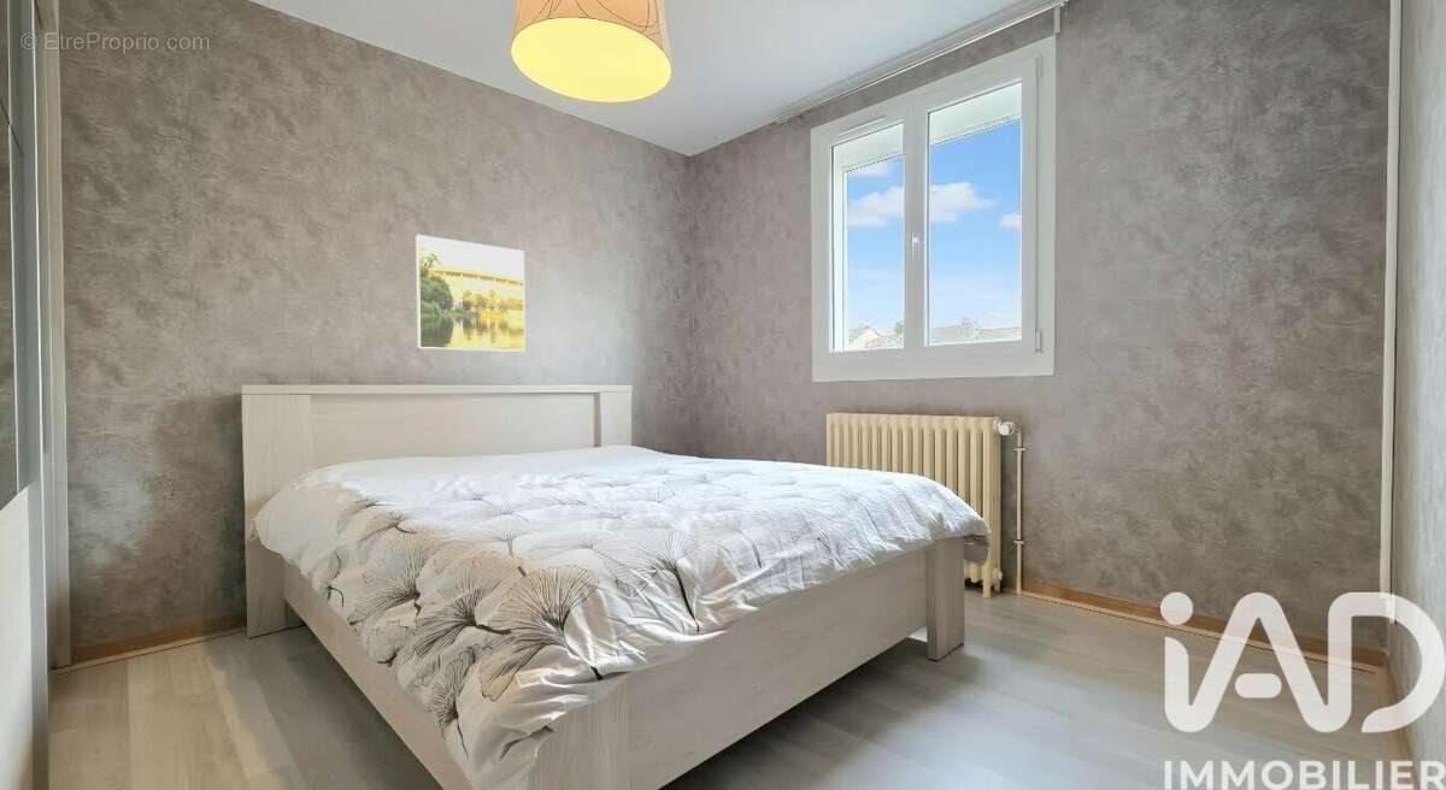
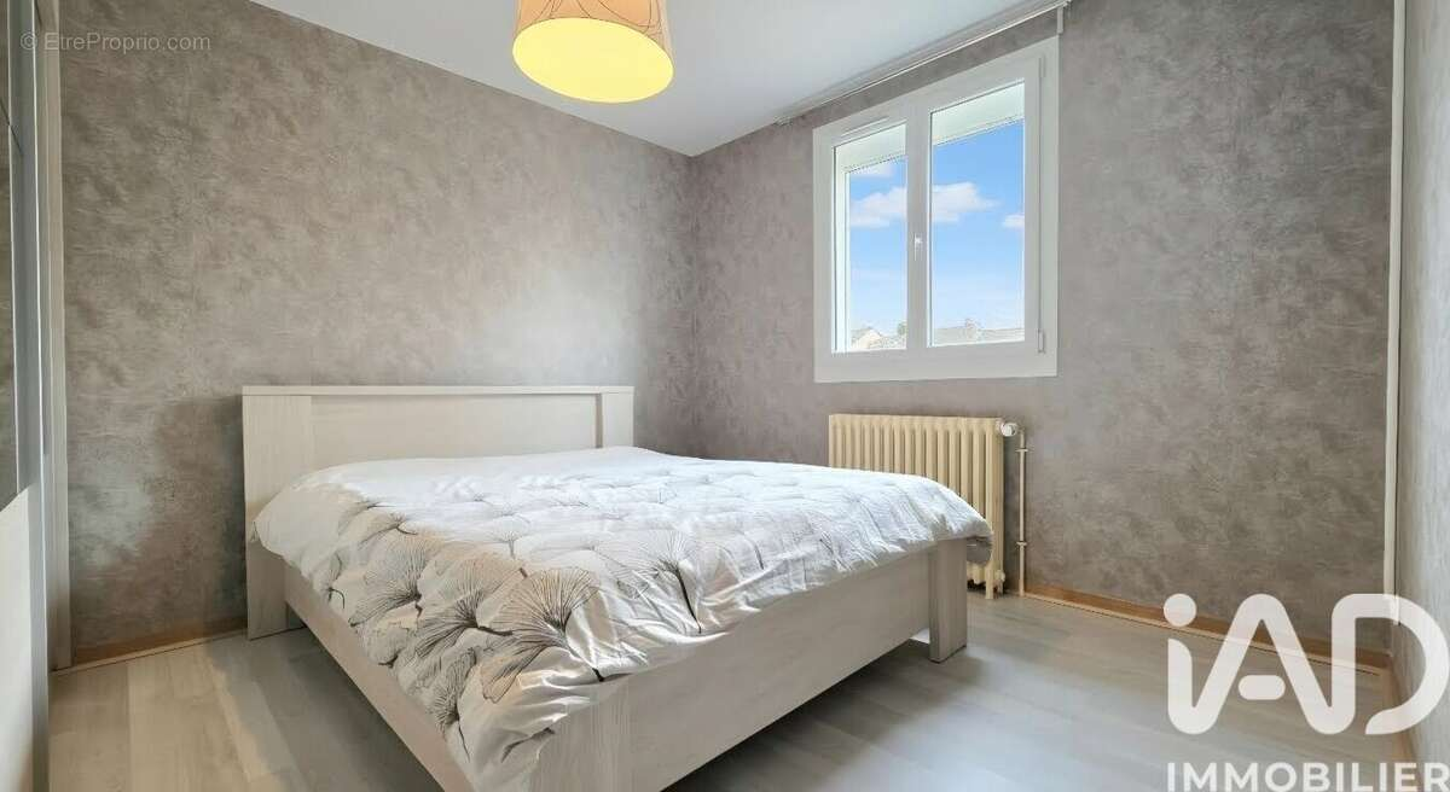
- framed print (472, 296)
